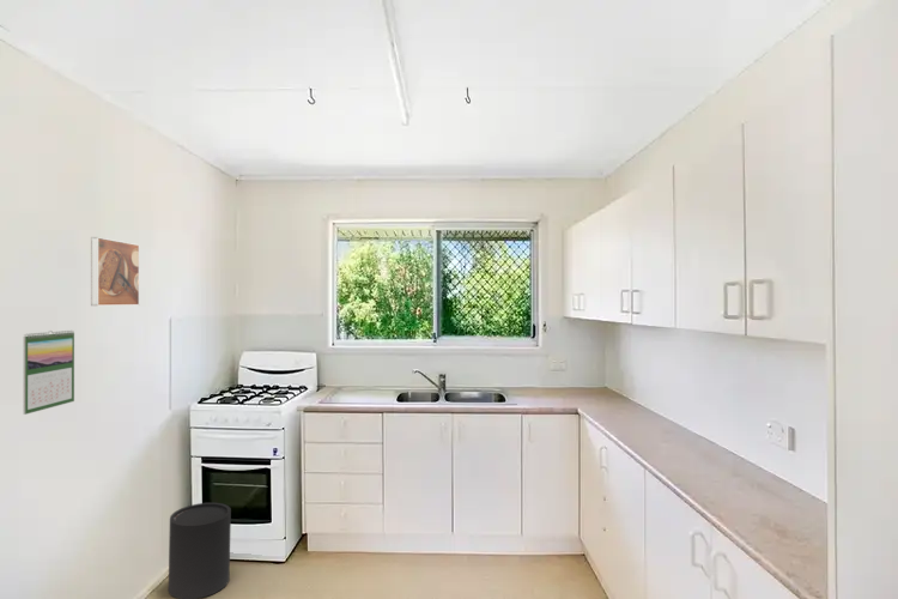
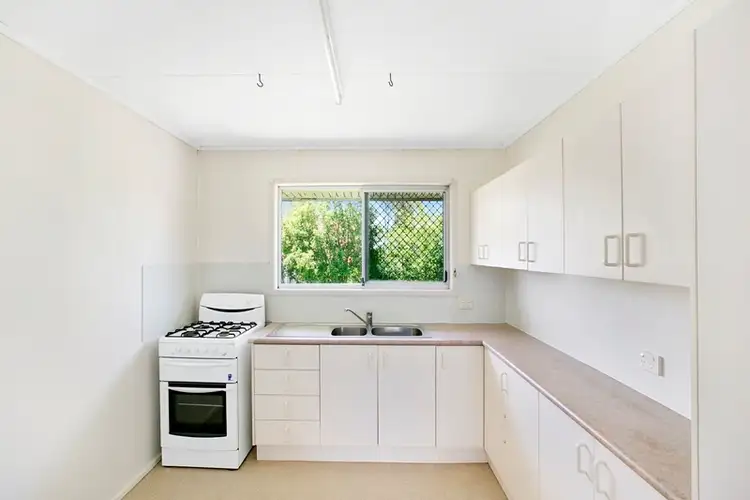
- calendar (50, 369)
- trash can (200, 547)
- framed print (116, 273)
